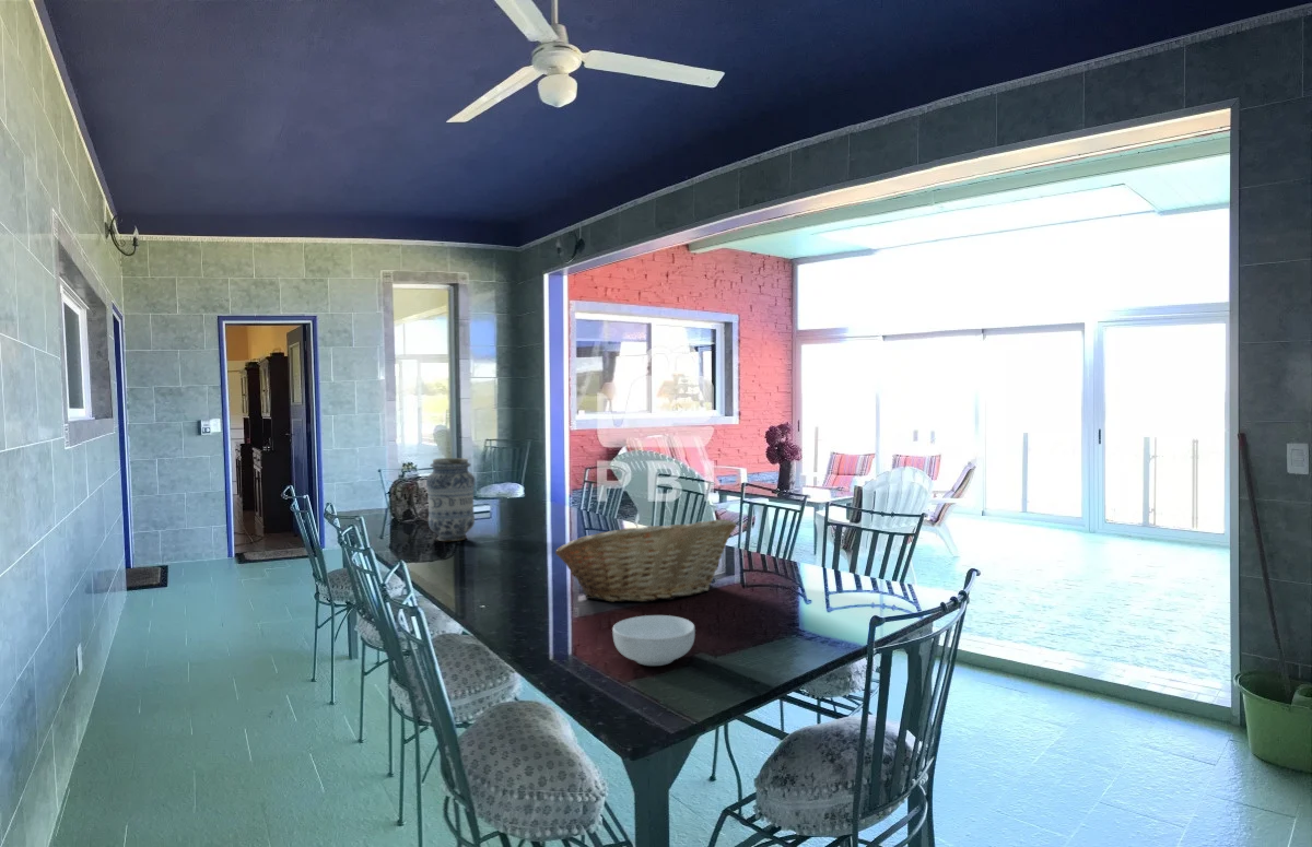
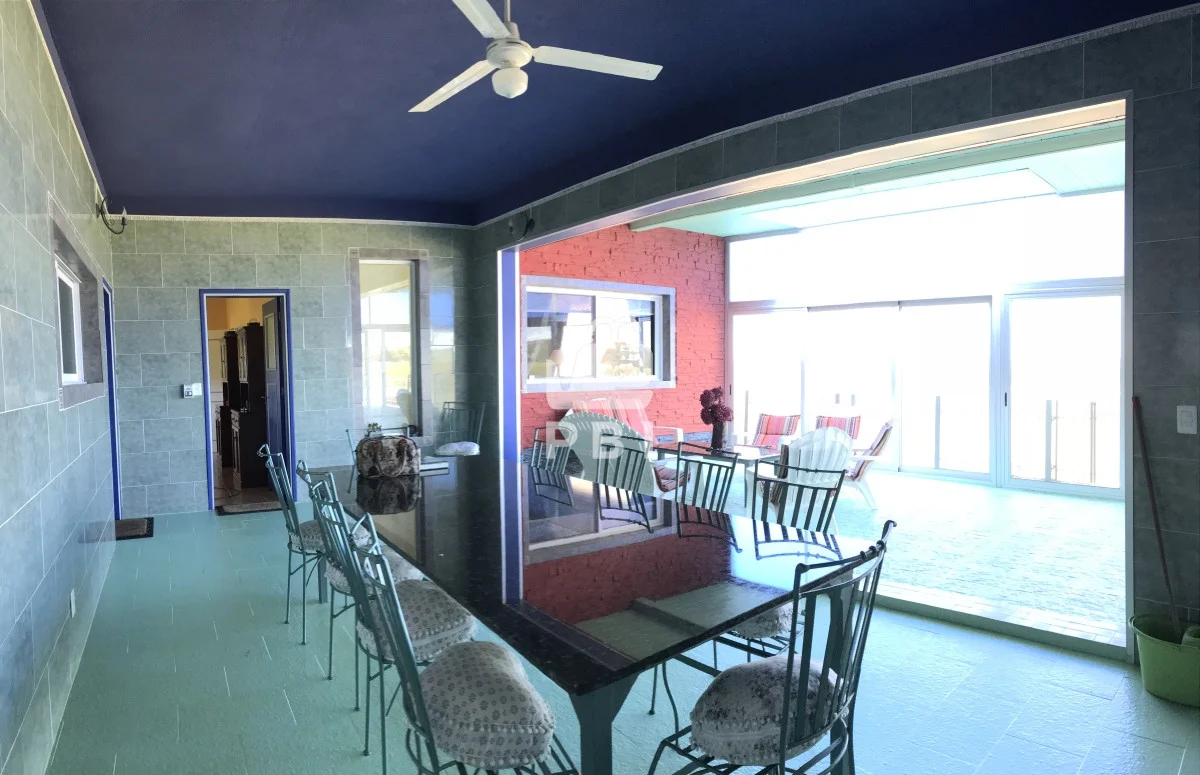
- vase (450, 498)
- fruit basket (647, 553)
- cereal bowl (654, 643)
